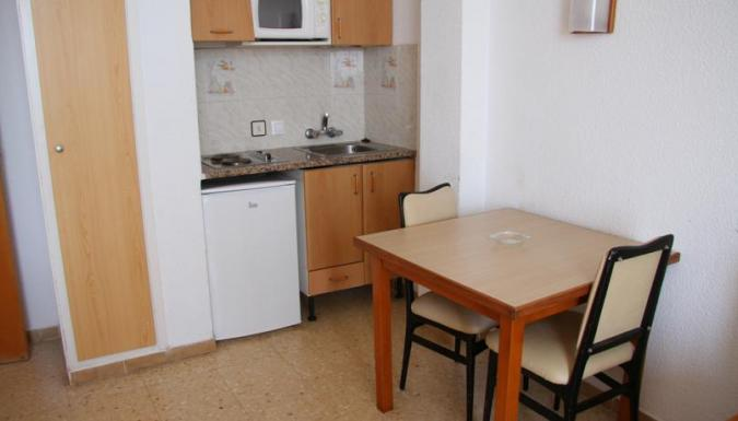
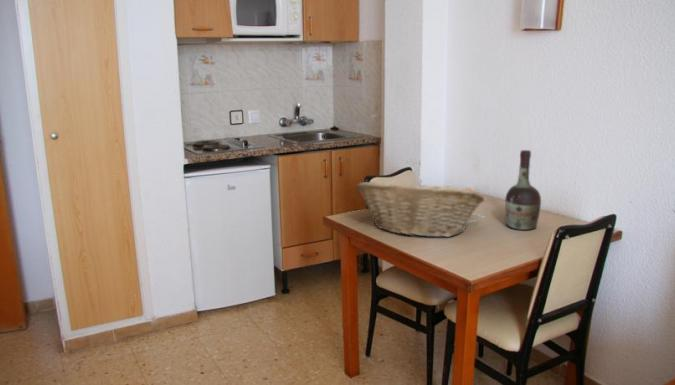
+ cognac bottle (523, 188)
+ fruit basket (417, 202)
